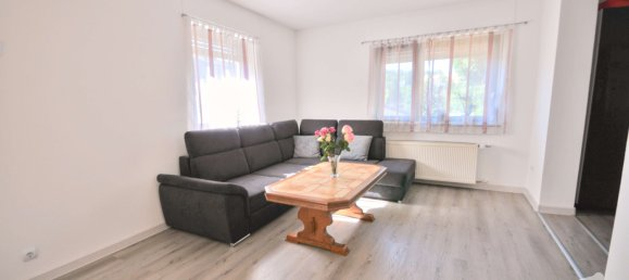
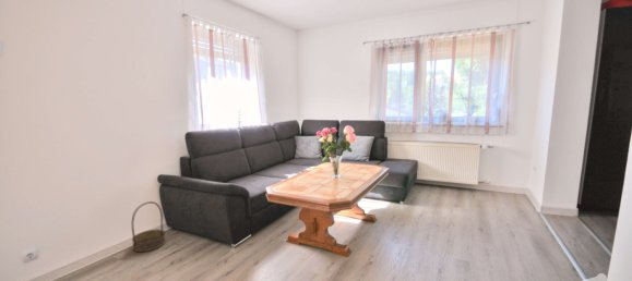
+ basket (150, 230)
